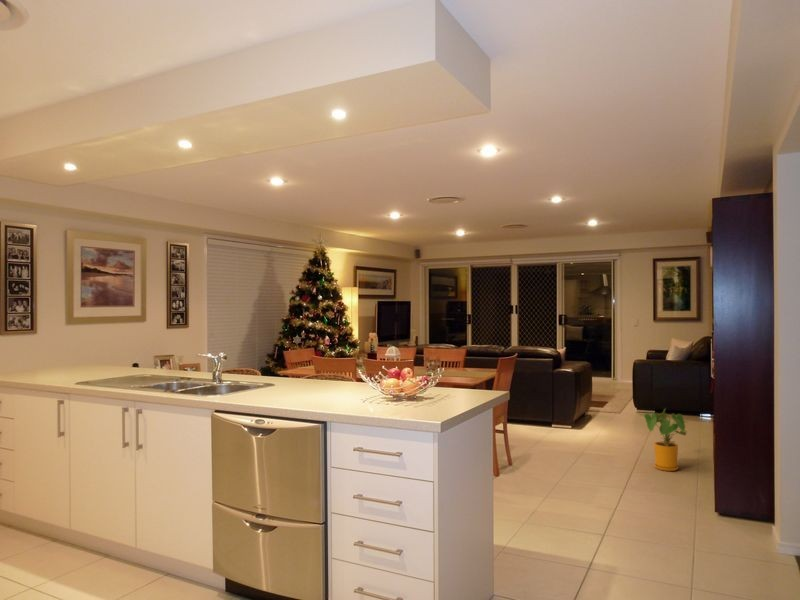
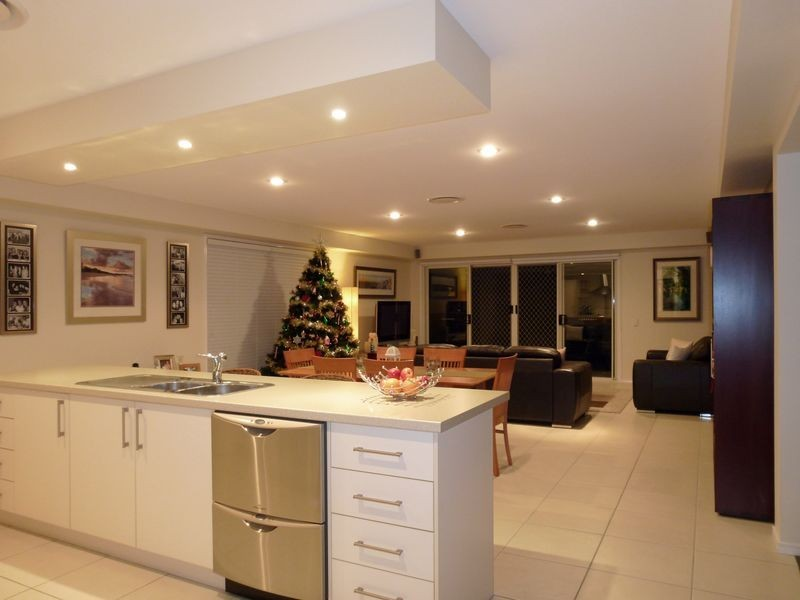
- house plant (668, 438)
